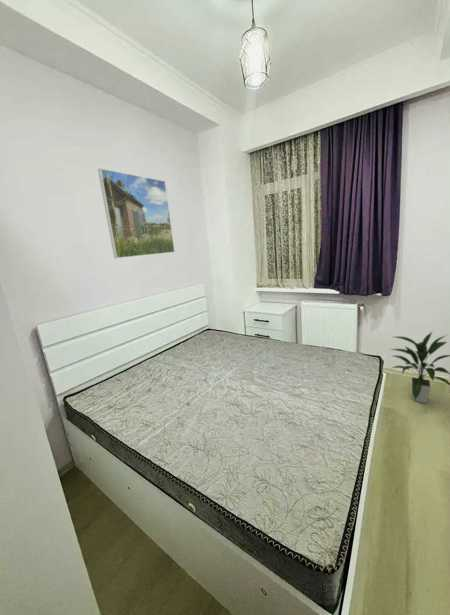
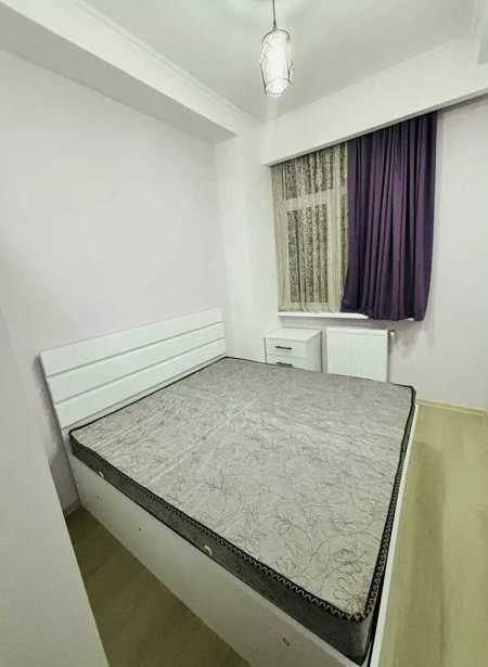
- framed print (141, 216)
- indoor plant (420, 366)
